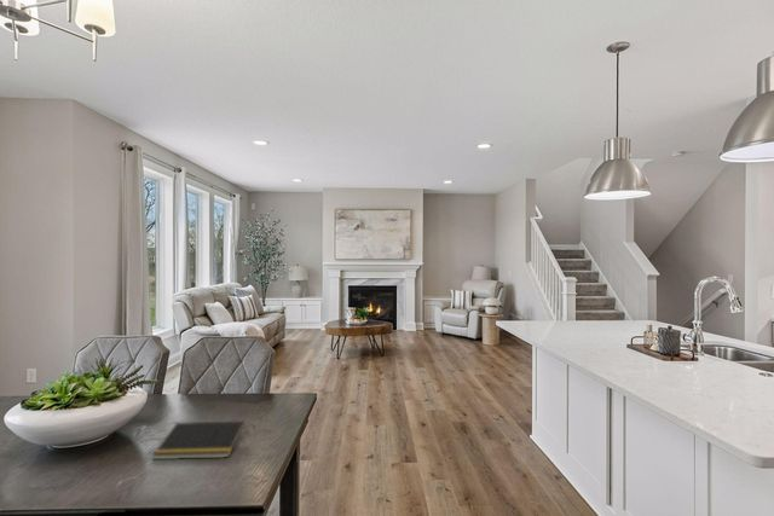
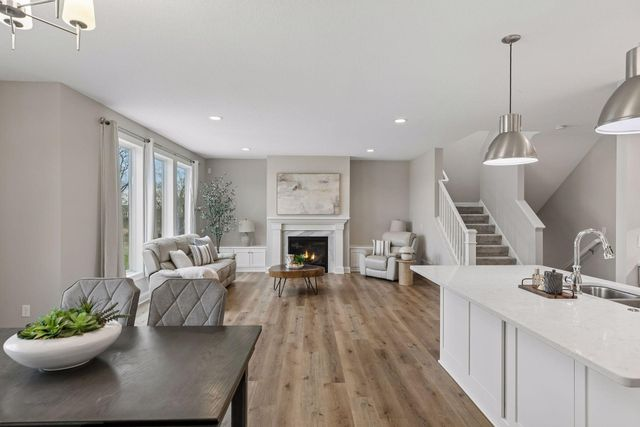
- notepad (201, 439)
